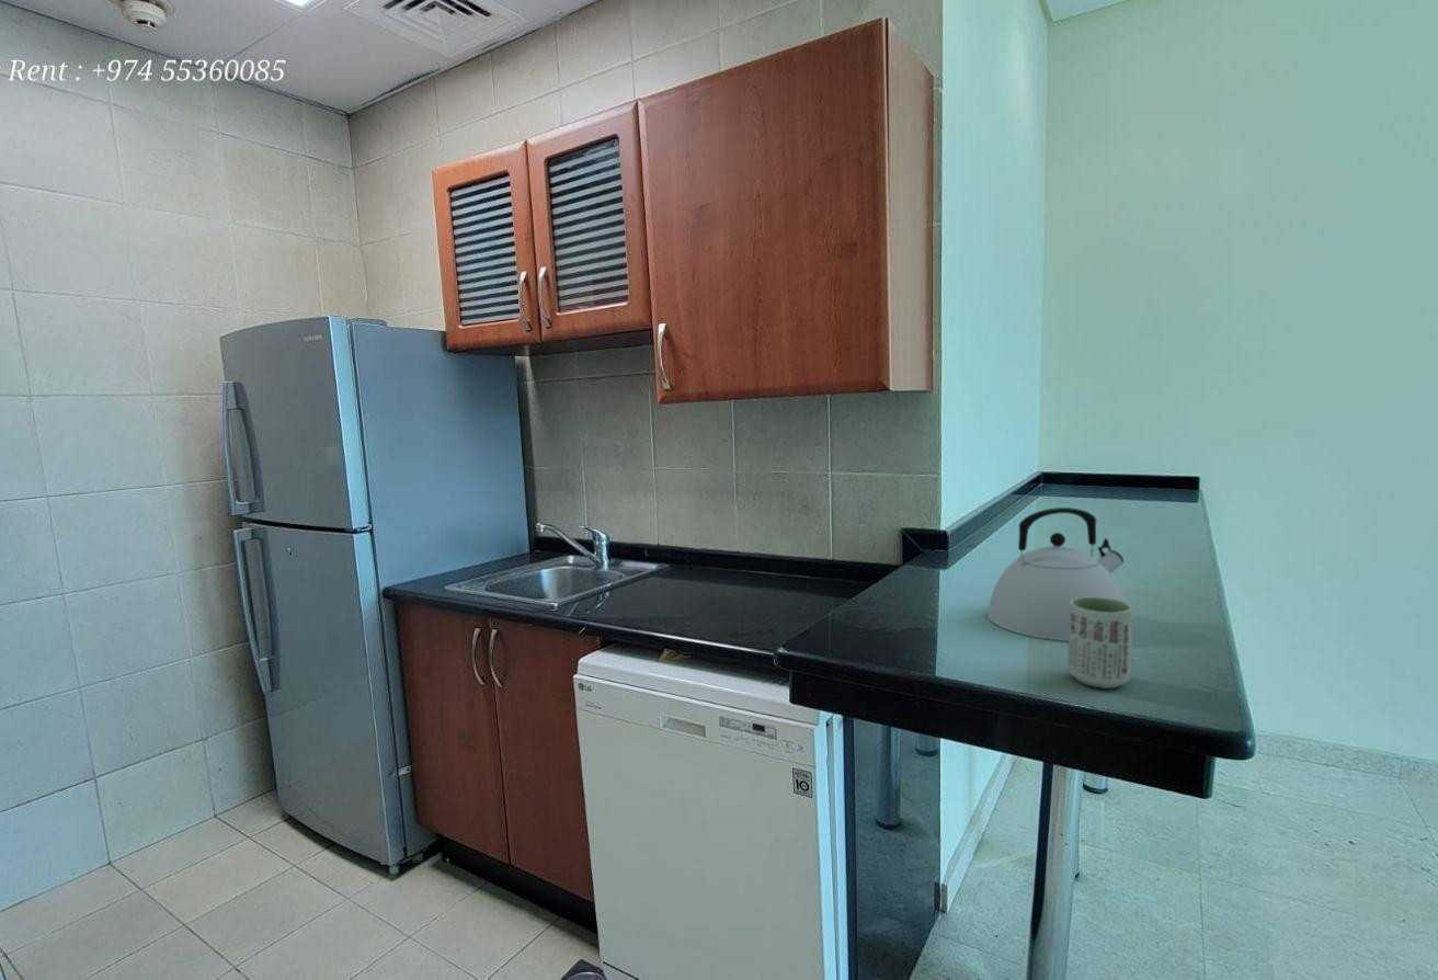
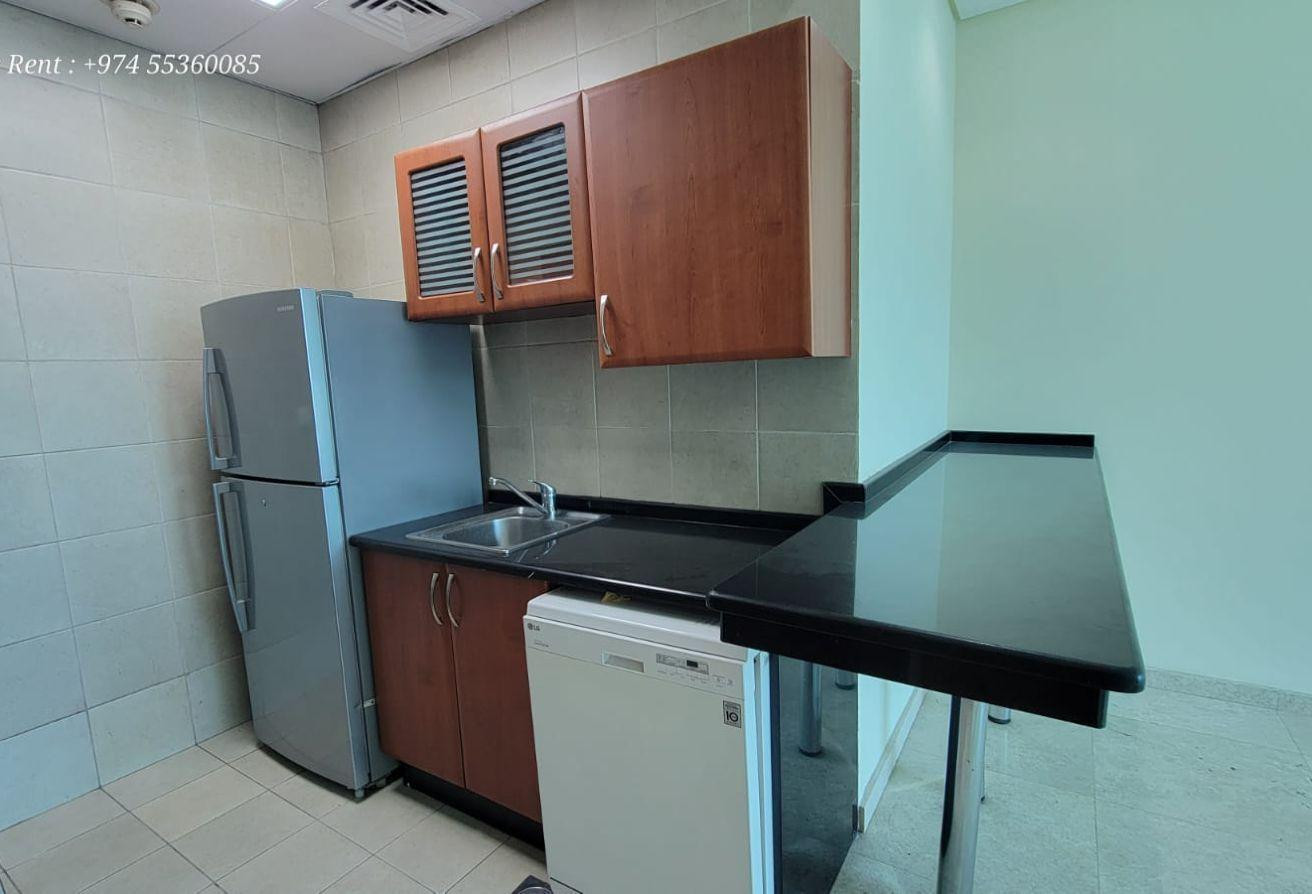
- cup (1099, 641)
- kettle (1060, 563)
